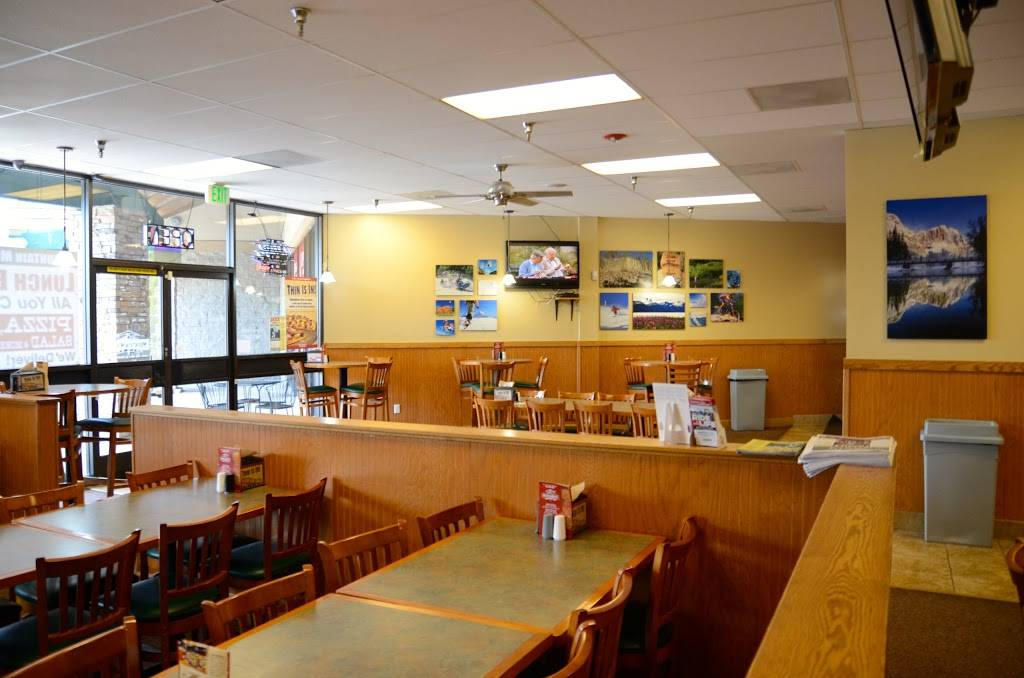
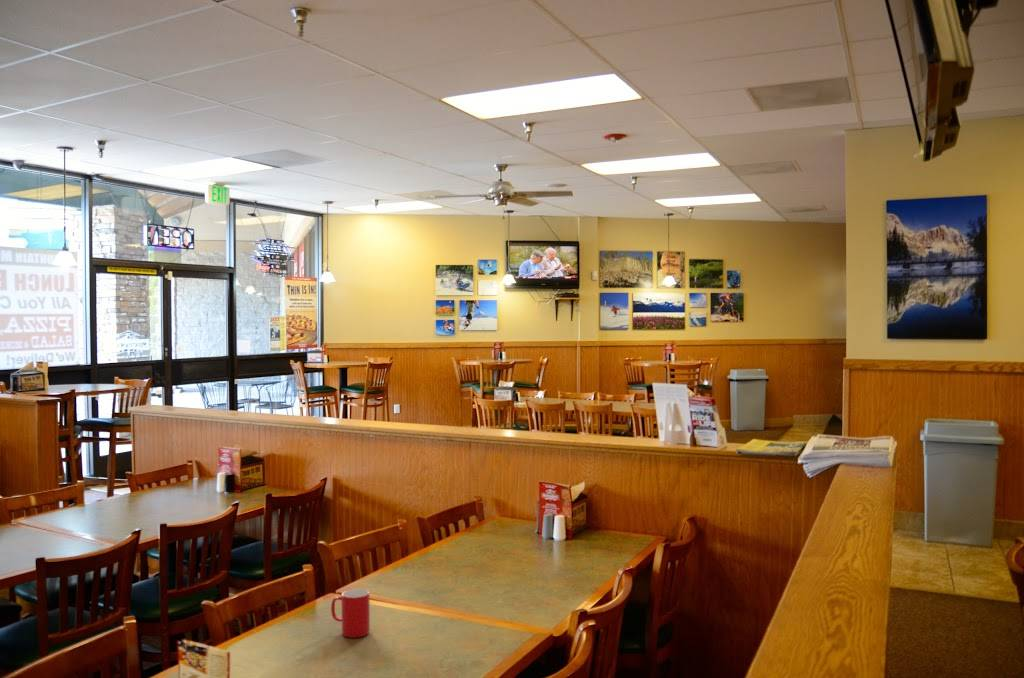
+ cup (351, 611)
